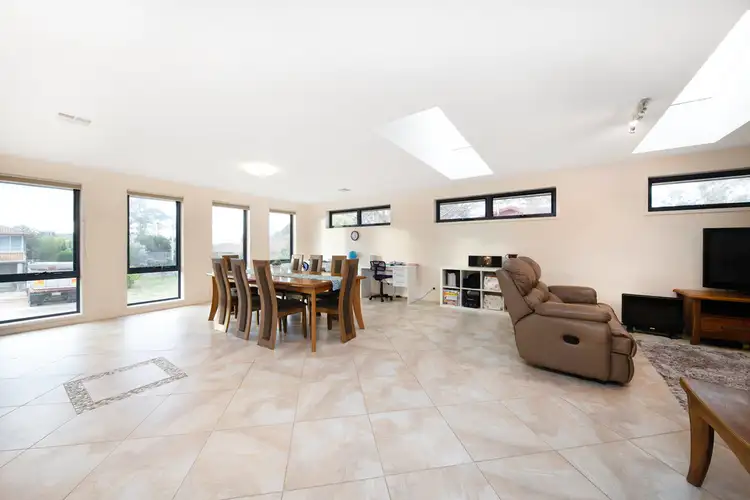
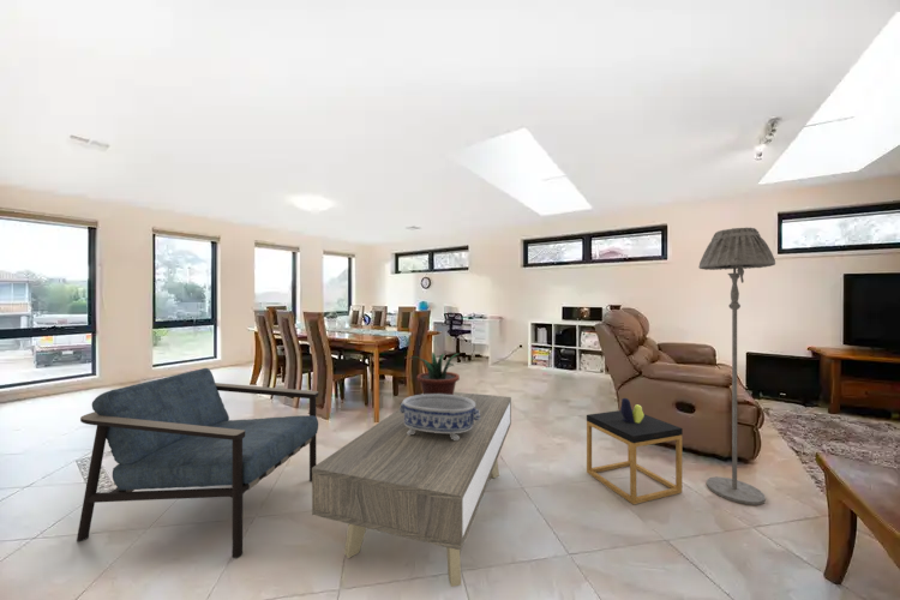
+ floor lamp (734, 360)
+ potted plant (434, 378)
+ decorative bowl (438, 414)
+ coffee table (434, 464)
+ side table (631, 440)
+ armchair (216, 442)
